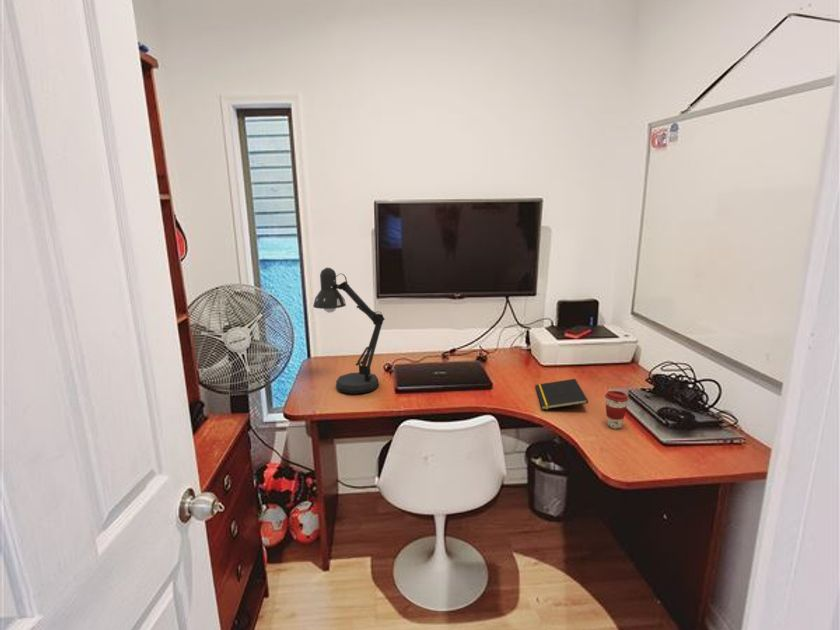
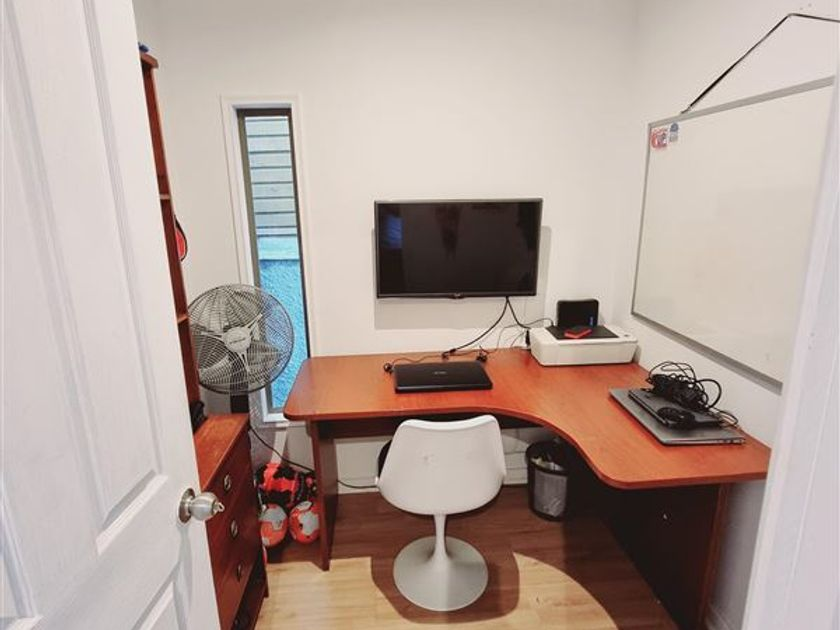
- notepad (559, 393)
- desk lamp (362, 311)
- coffee cup (615, 409)
